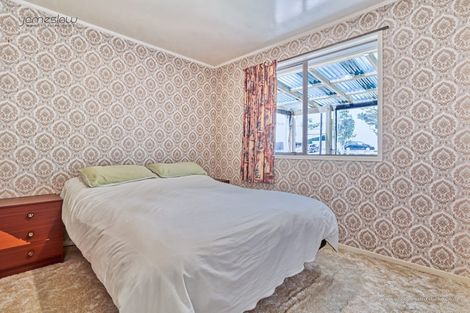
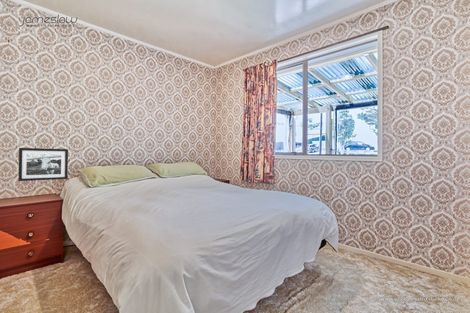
+ picture frame (44, 164)
